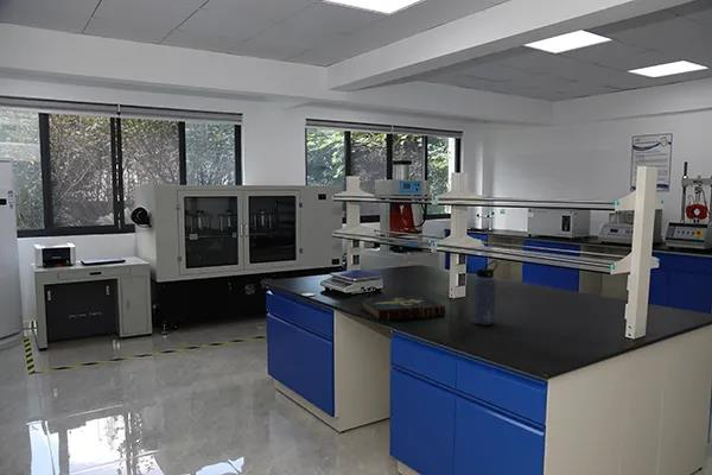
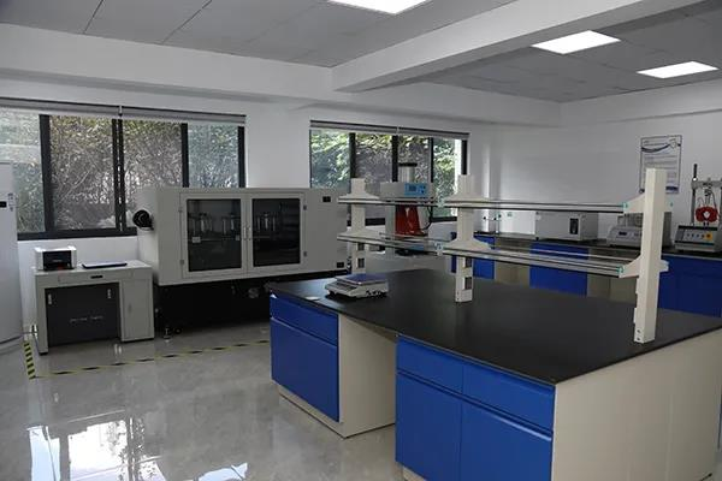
- book (401, 306)
- water bottle (485, 291)
